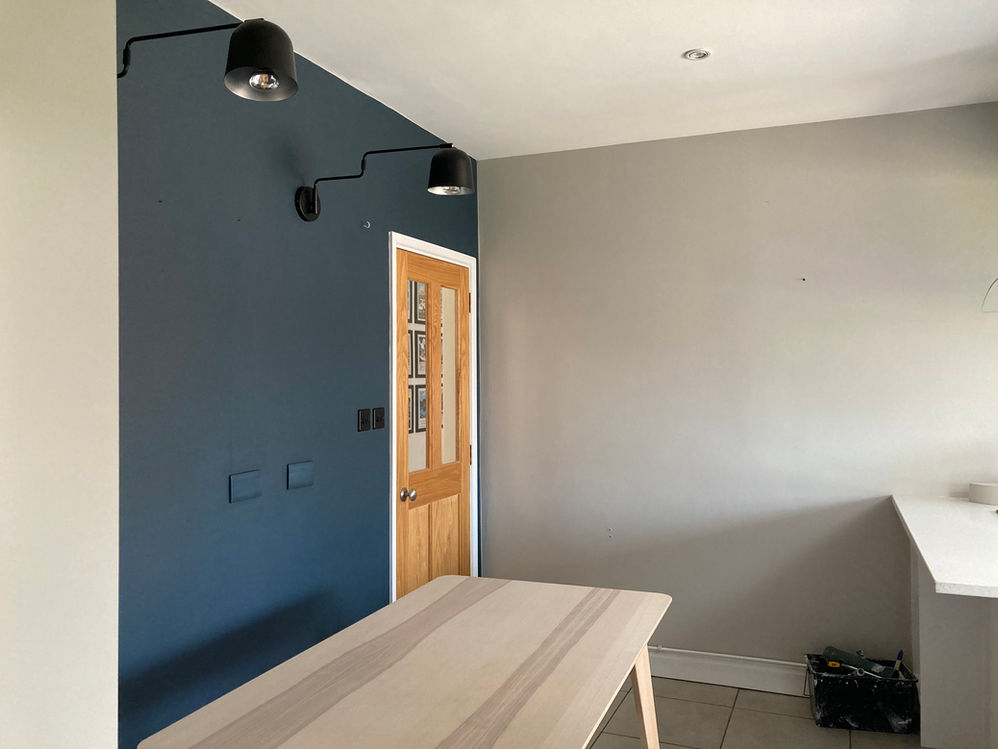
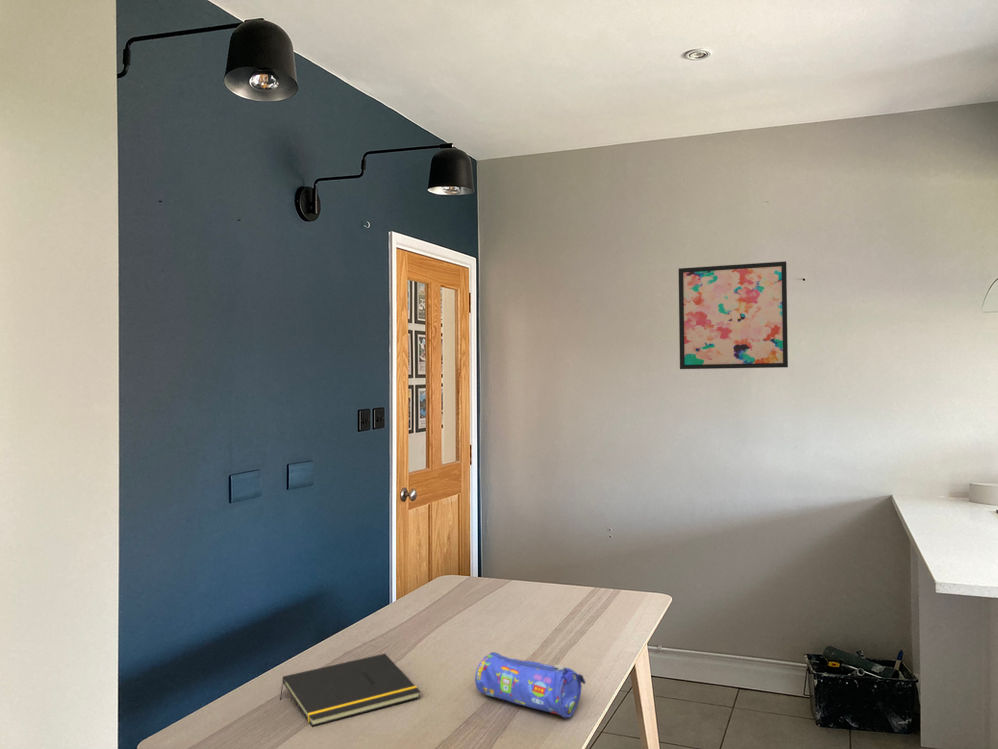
+ wall art (732, 316)
+ pencil case (528, 681)
+ notepad (351, 686)
